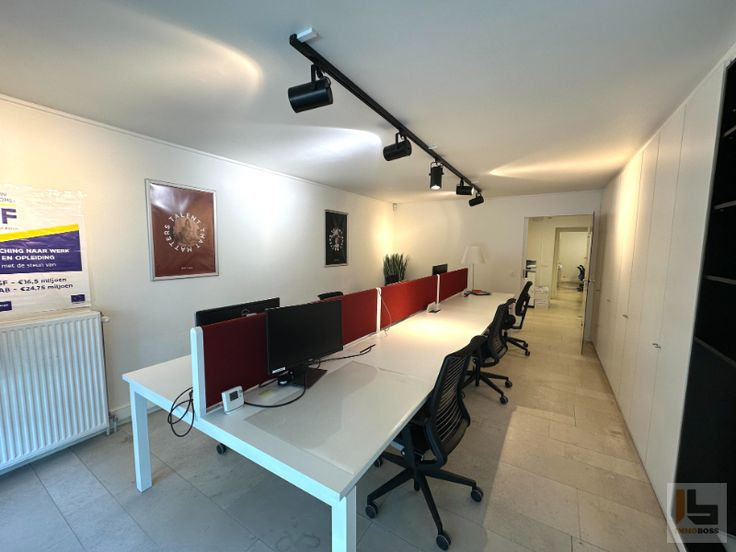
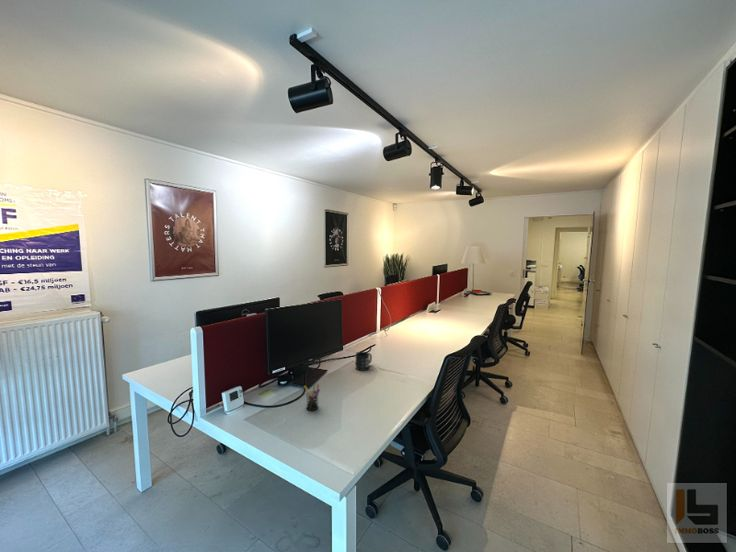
+ mug (364, 360)
+ pen holder (313, 395)
